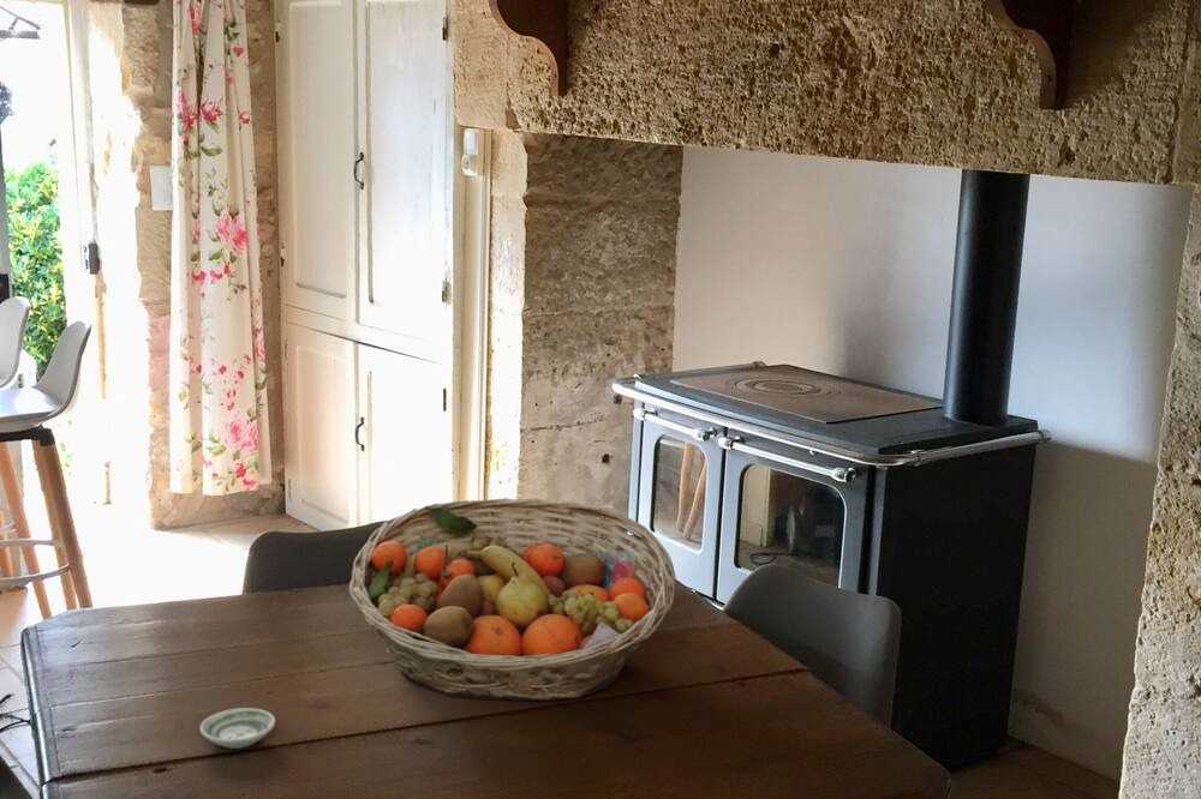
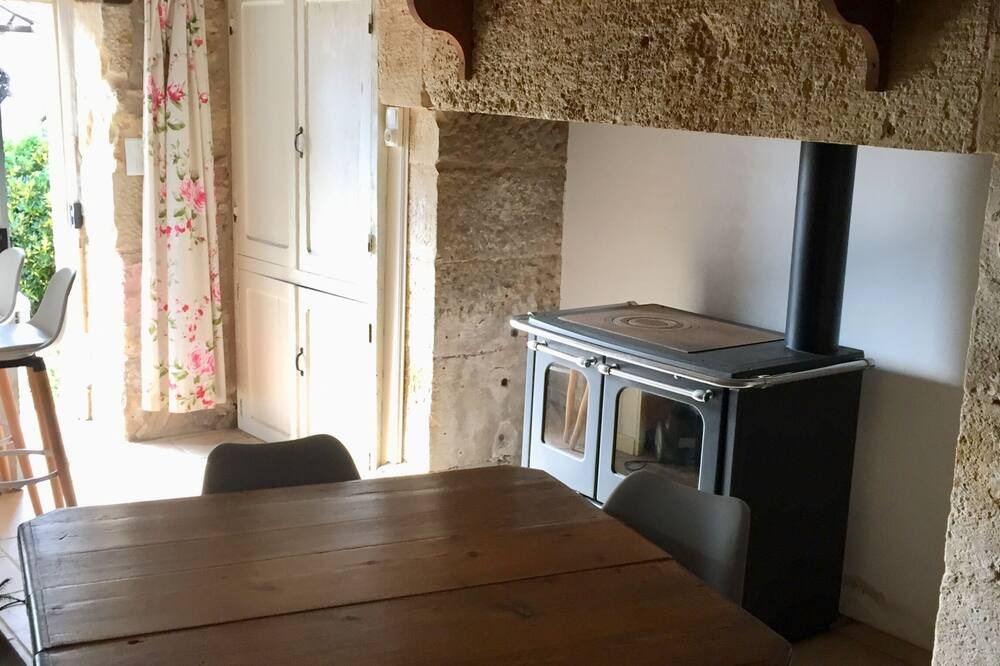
- saucer (238, 731)
- fruit basket (513, 595)
